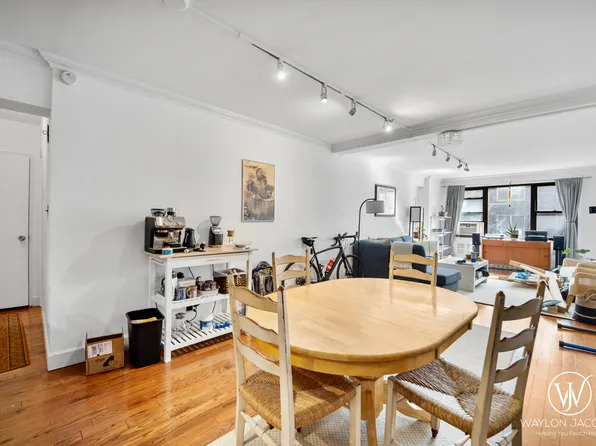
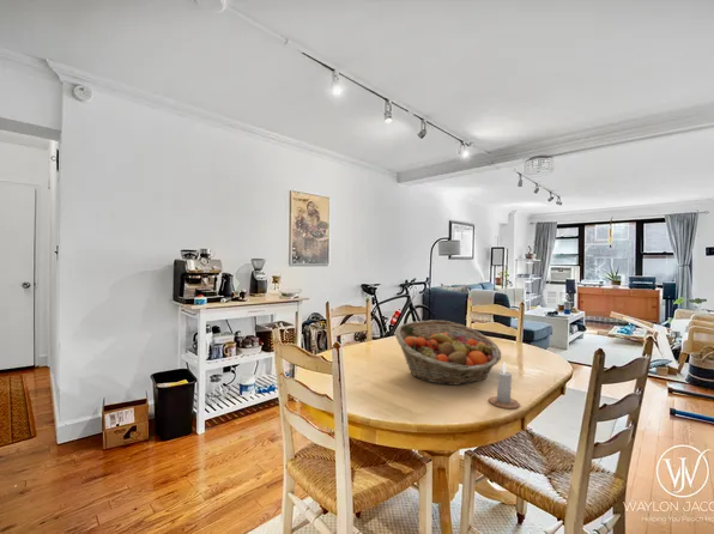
+ fruit basket (447, 350)
+ candle (504, 381)
